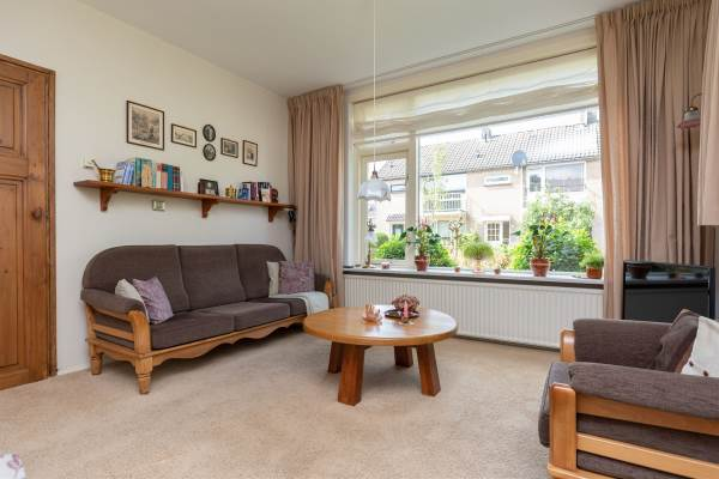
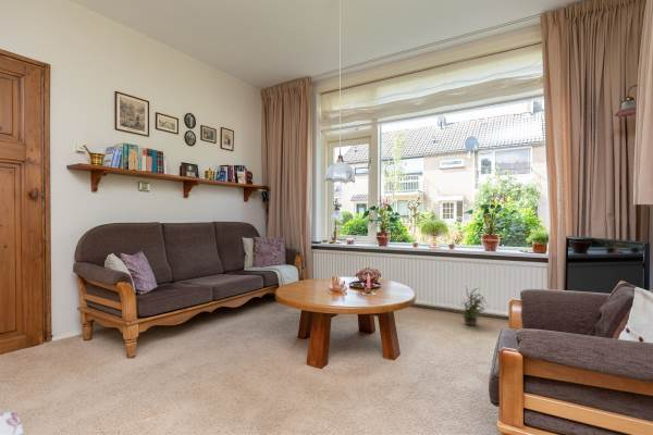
+ potted plant (473, 306)
